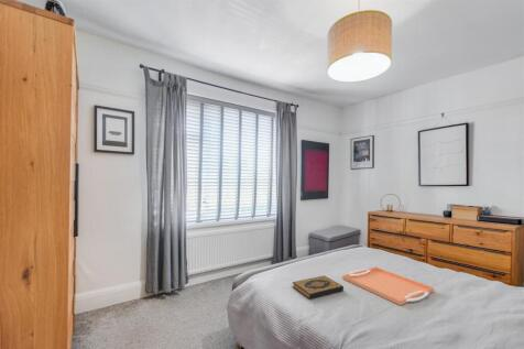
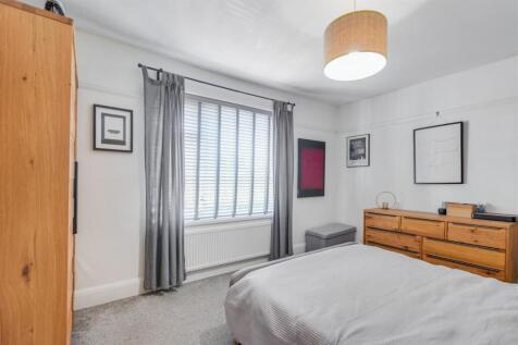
- serving tray (385, 283)
- hardback book (317, 286)
